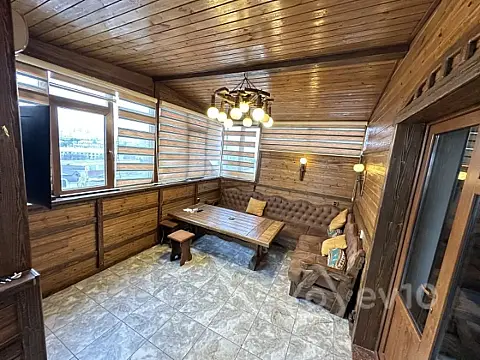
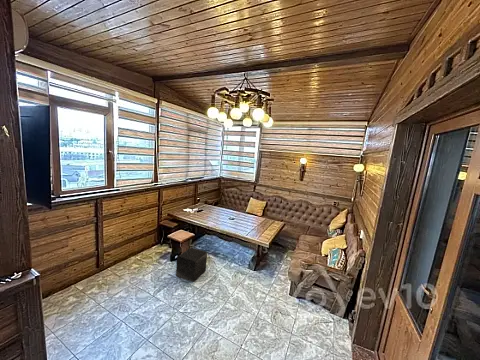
+ speaker (192, 263)
